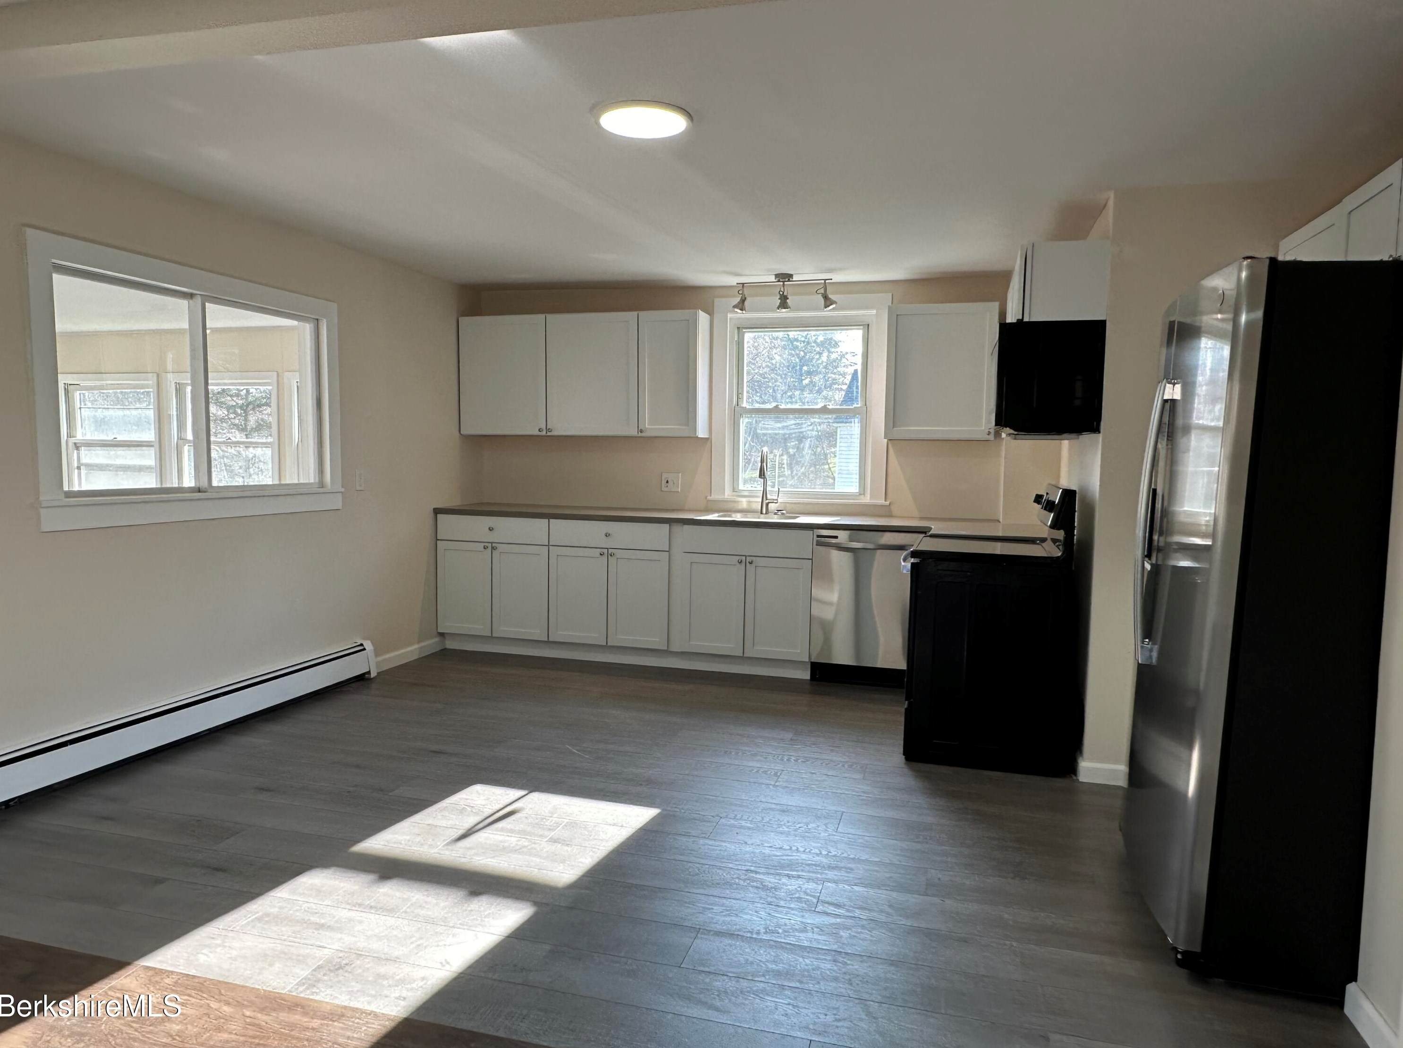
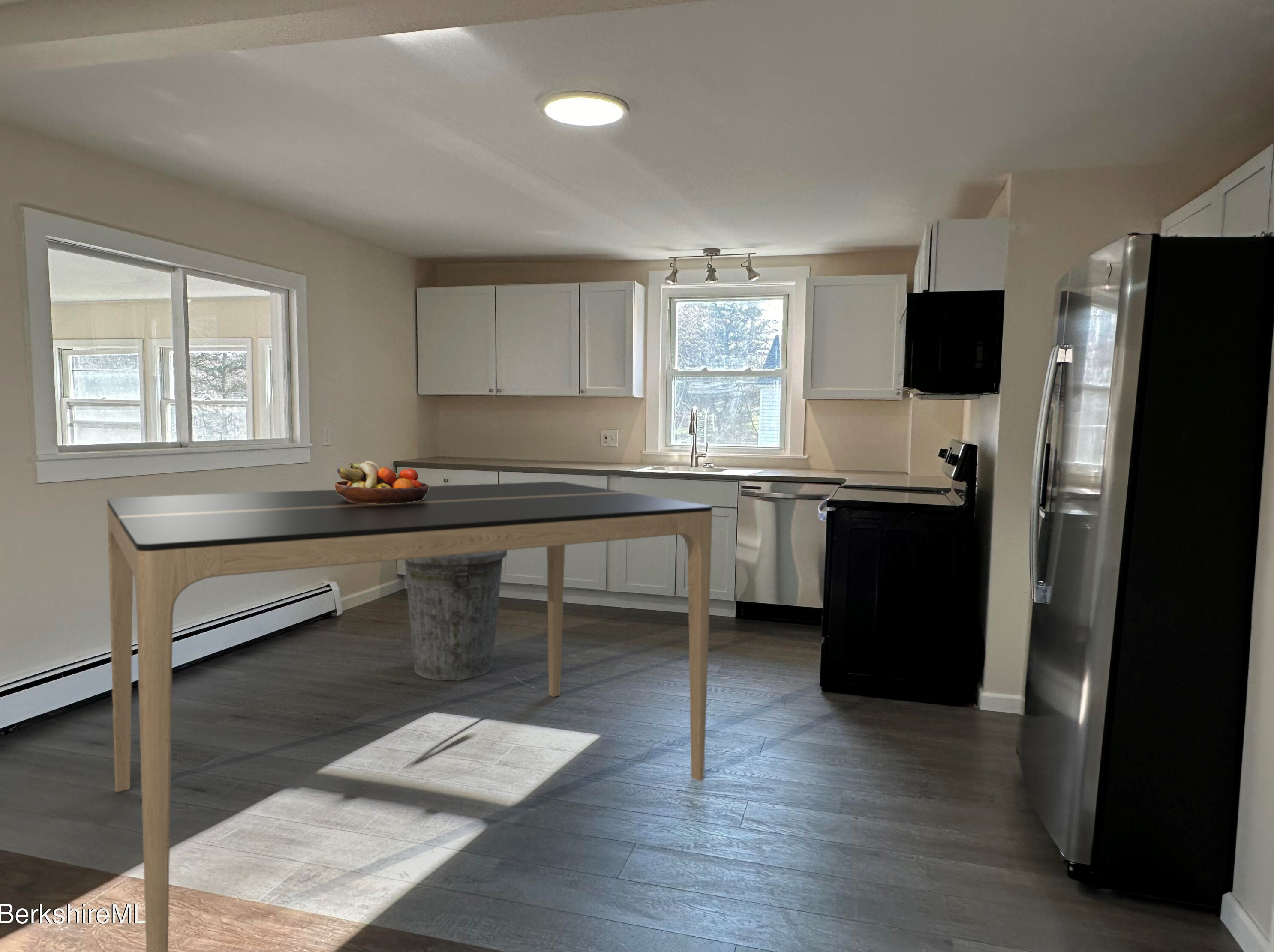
+ trash can (454, 599)
+ dining table (412, 559)
+ fruit bowl (382, 480)
